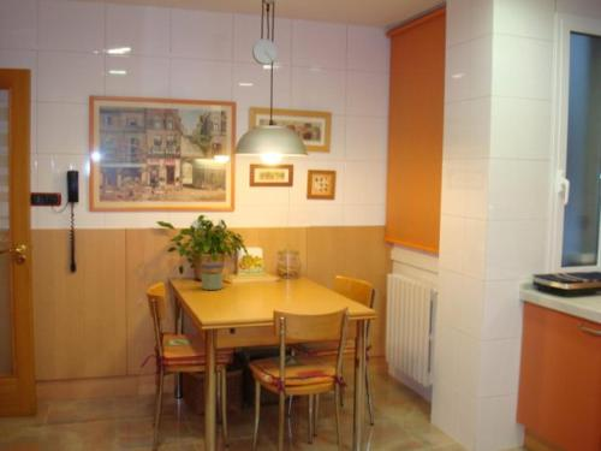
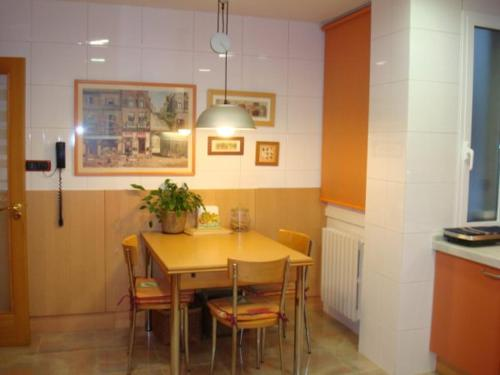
- jar (212, 275)
